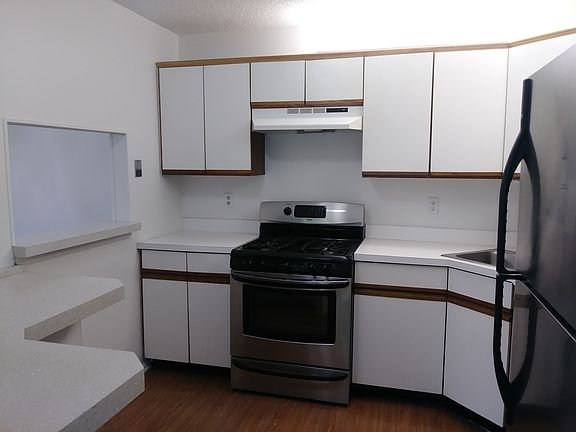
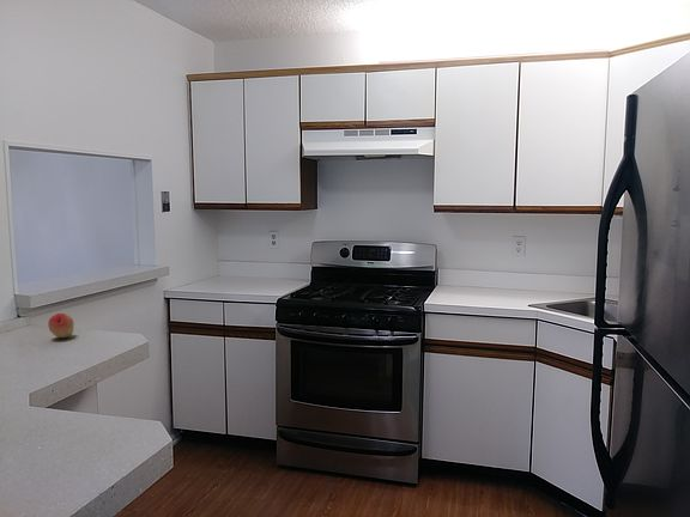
+ fruit (61, 324)
